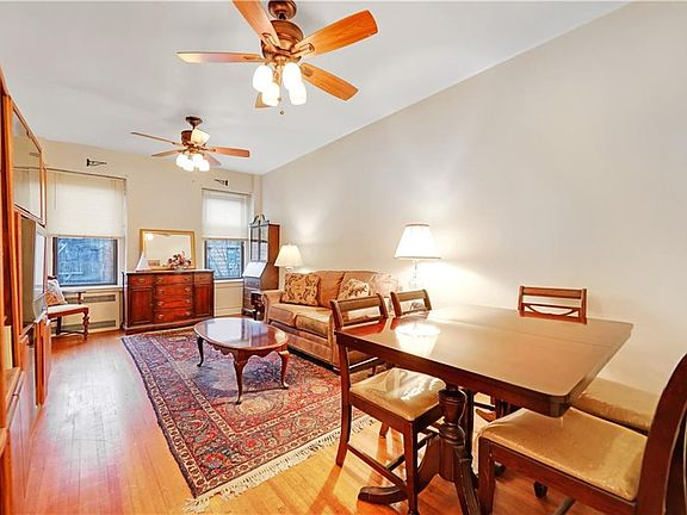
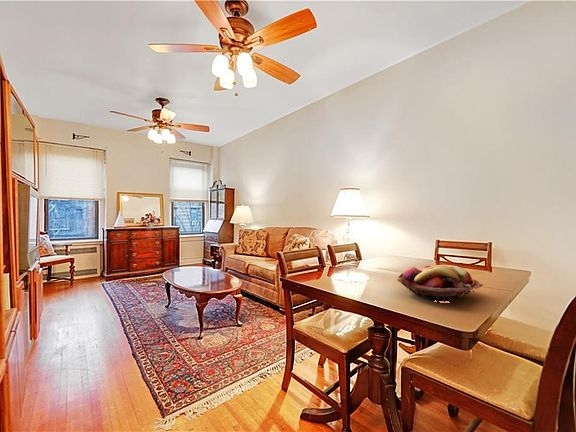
+ fruit basket (437, 279)
